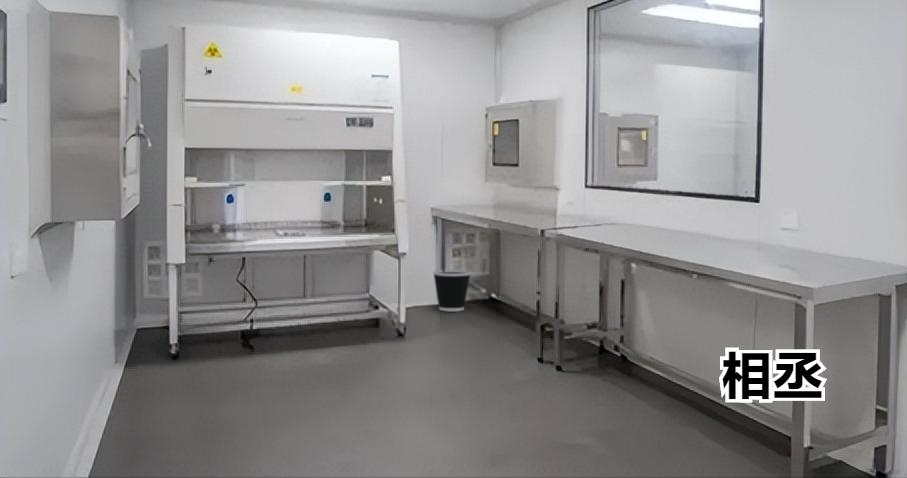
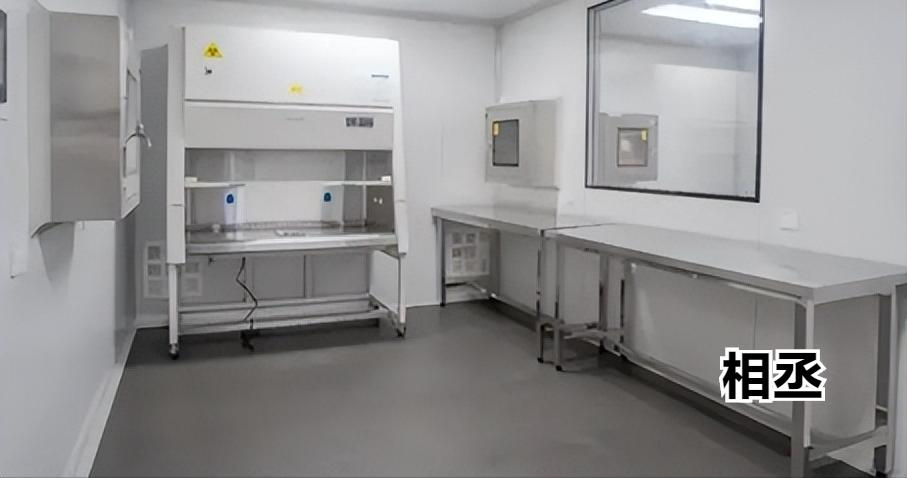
- wastebasket (451, 290)
